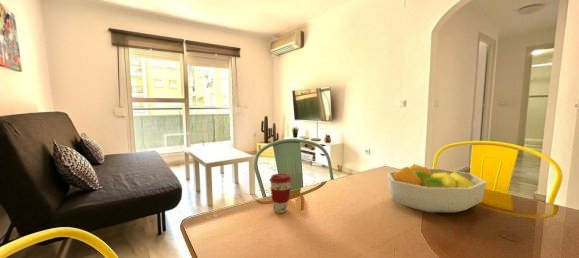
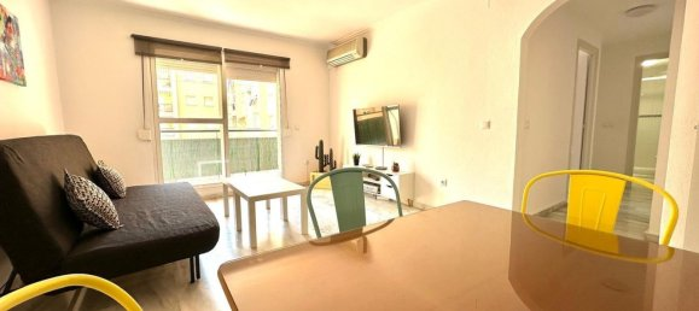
- fruit bowl (433, 183)
- coffee cup (280, 192)
